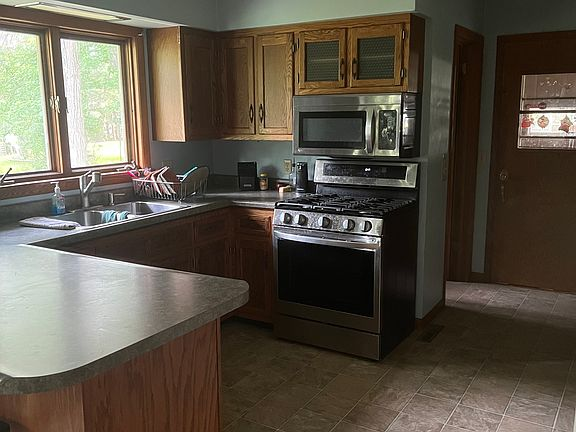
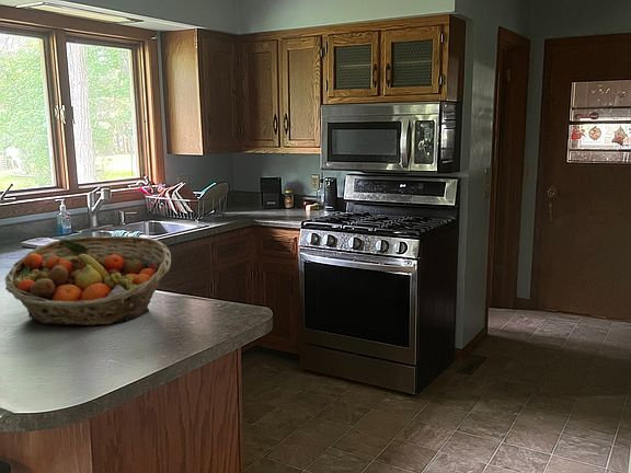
+ fruit basket (91, 278)
